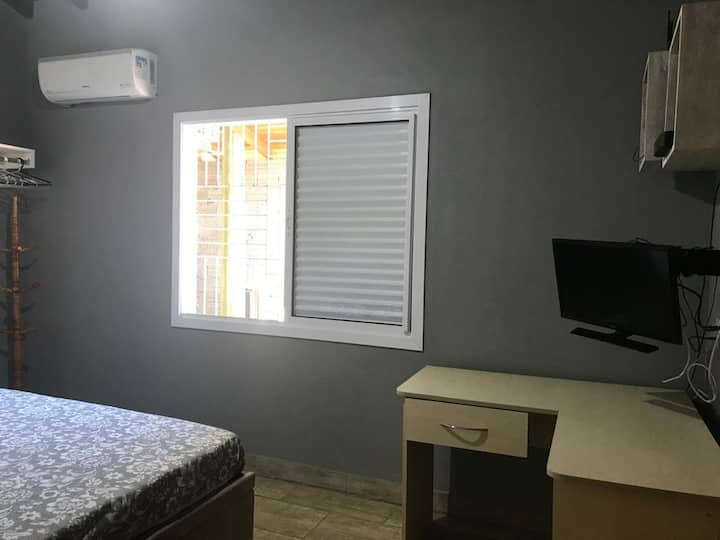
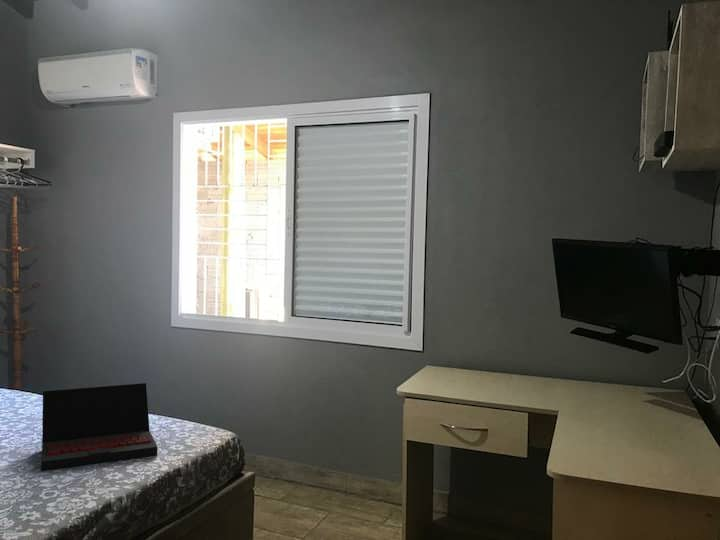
+ laptop (98, 421)
